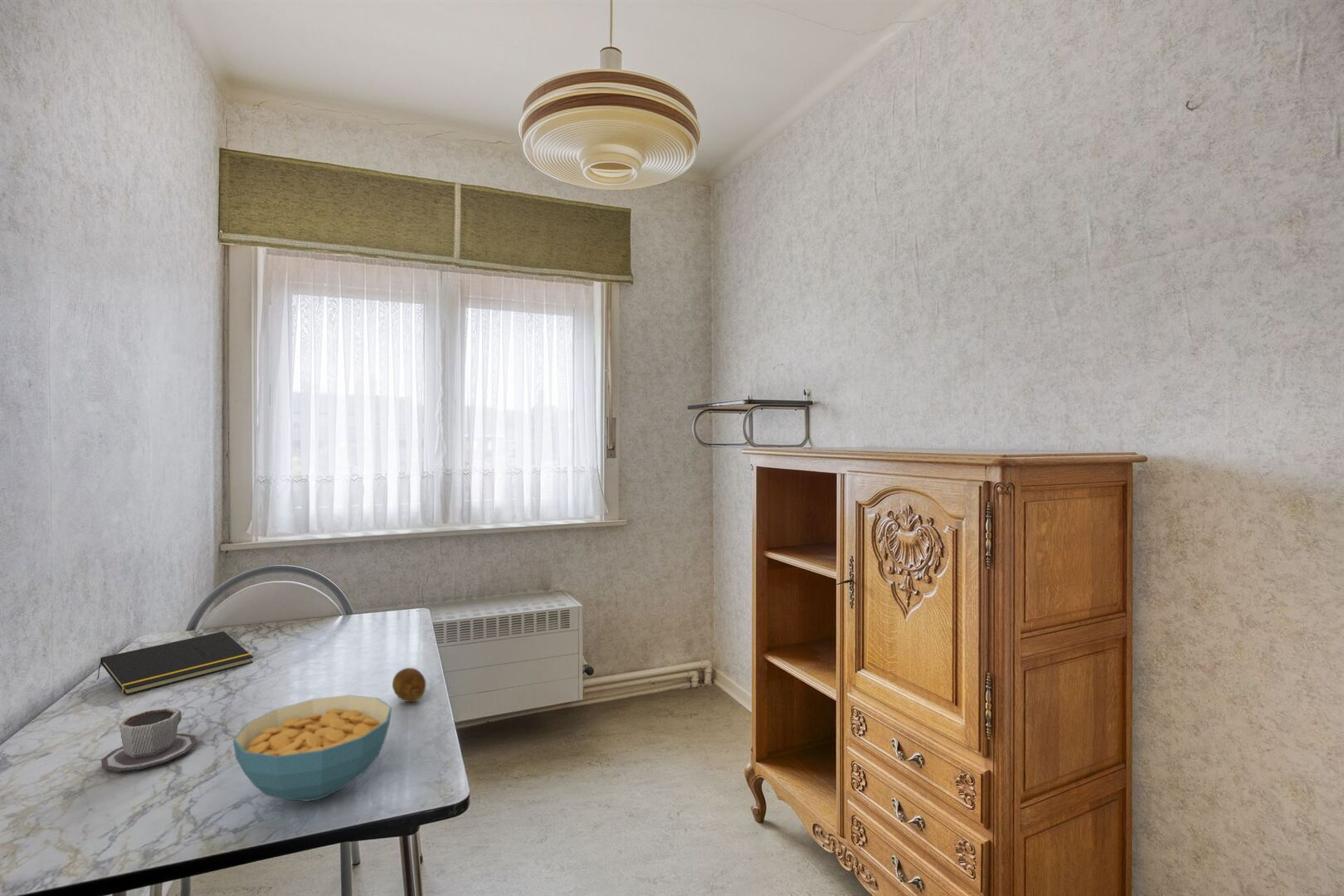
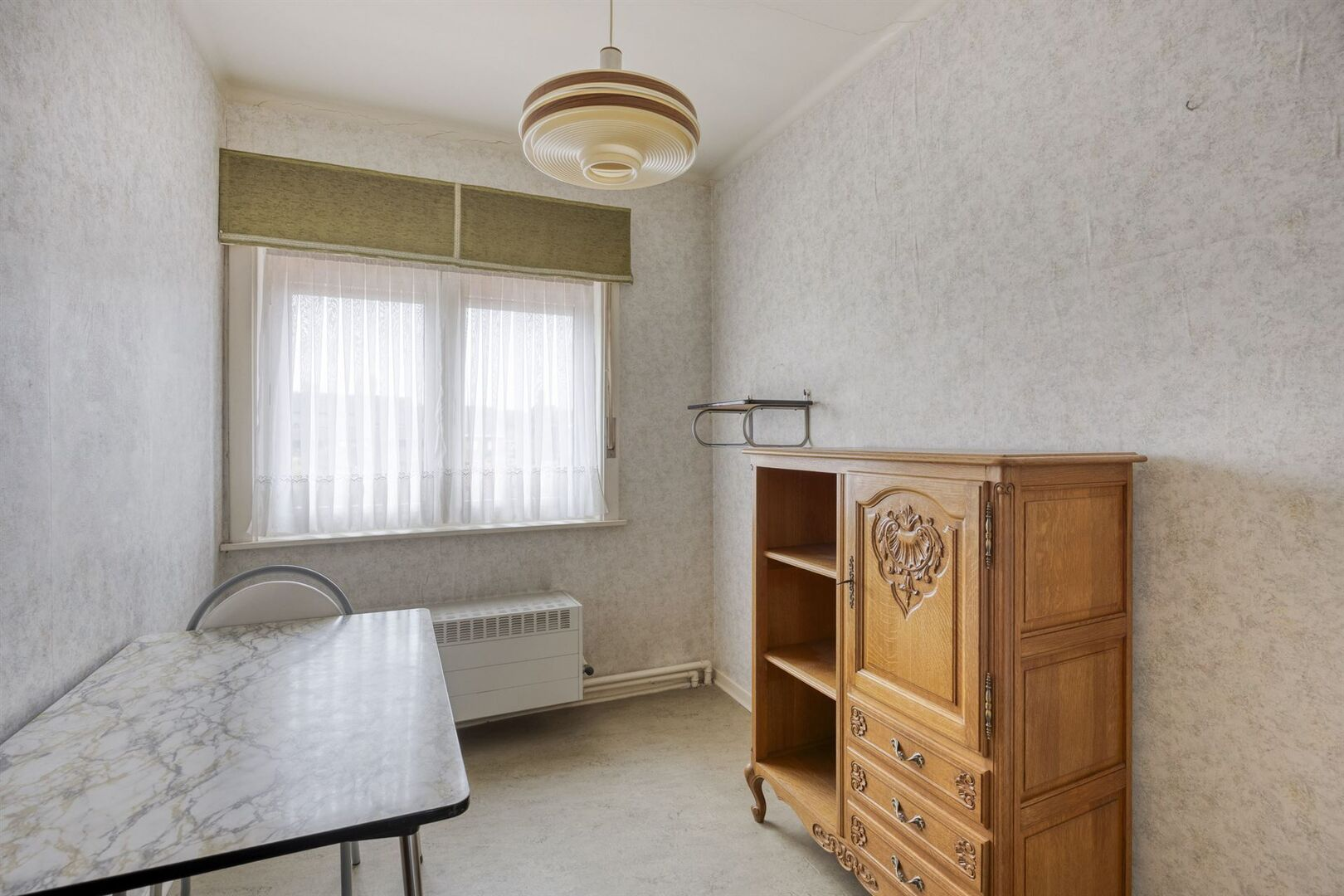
- notepad (179, 660)
- cup (150, 736)
- fruit (409, 684)
- cereal bowl (317, 756)
